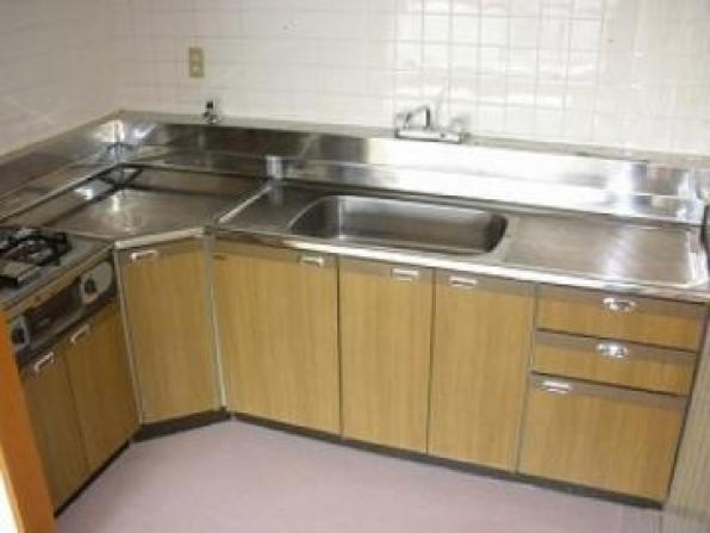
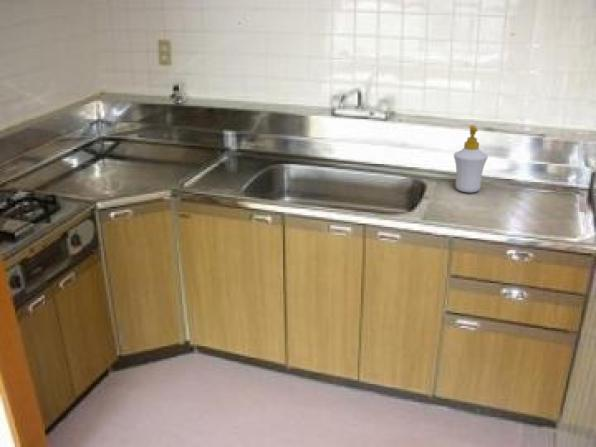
+ soap bottle (470, 158)
